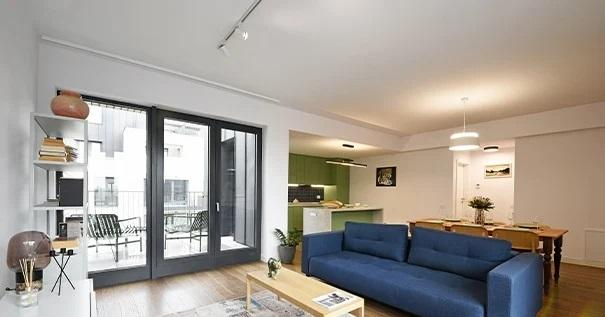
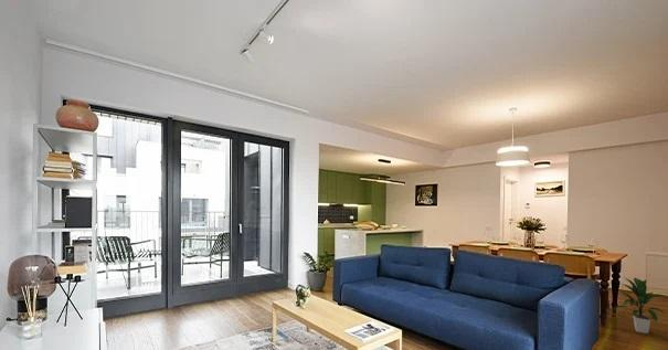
+ indoor plant (639, 303)
